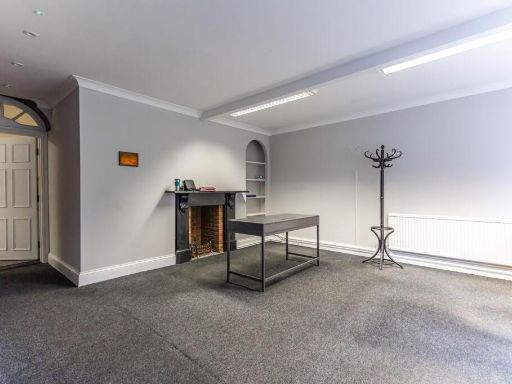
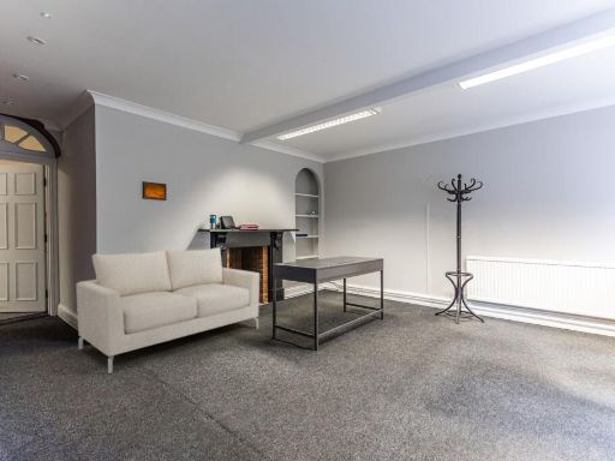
+ sofa (177, 294)
